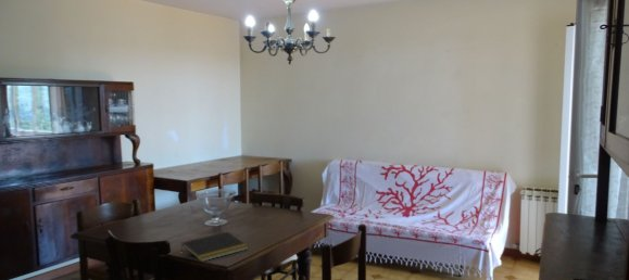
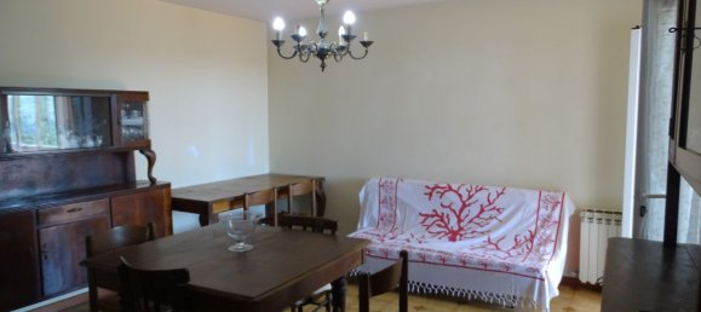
- notepad (215, 245)
